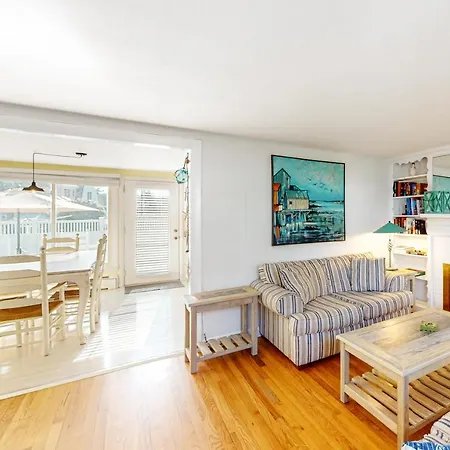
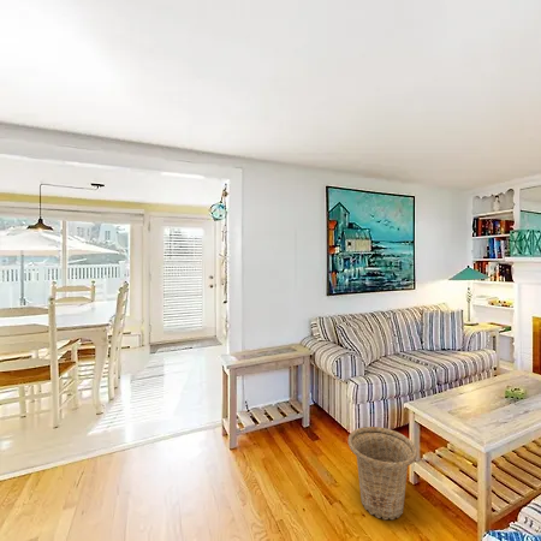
+ basket (381, 472)
